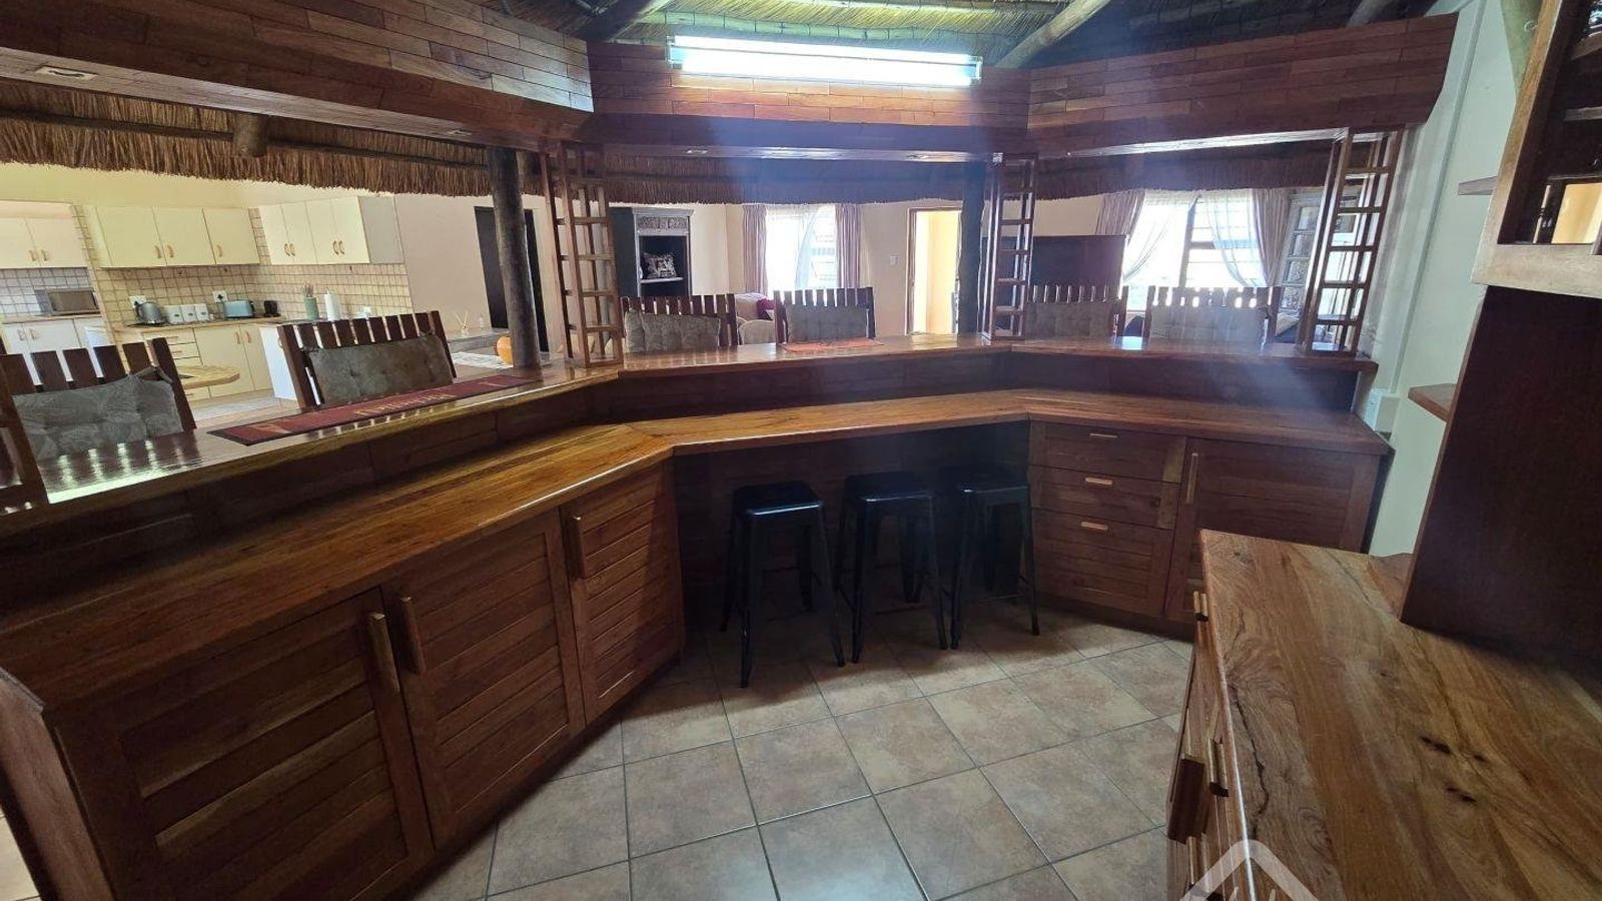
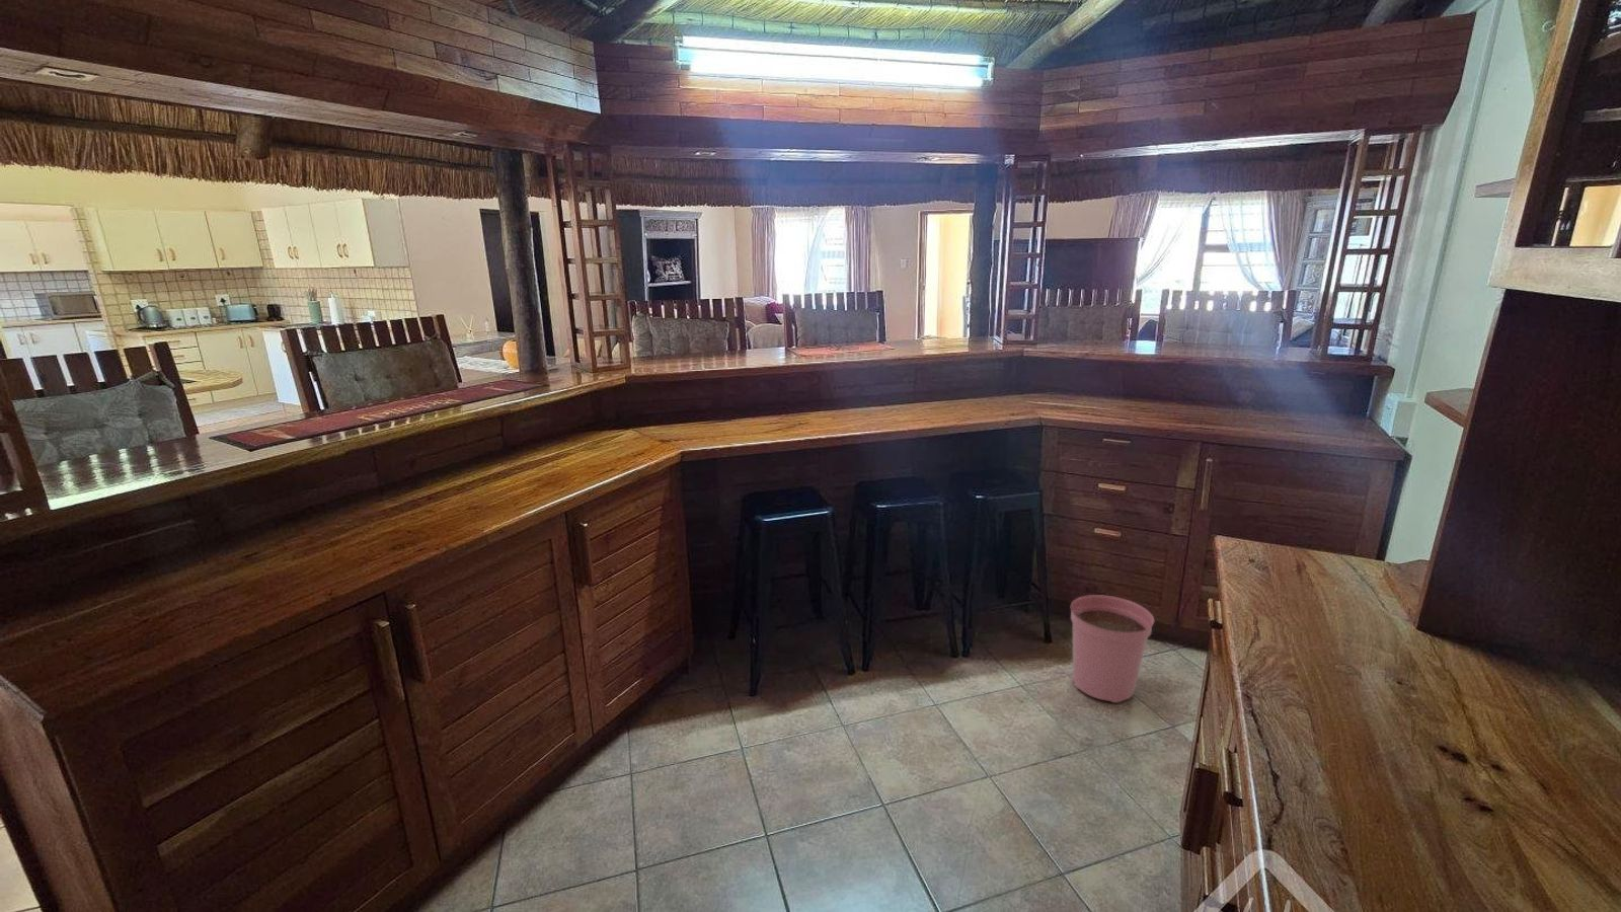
+ plant pot (1107, 649)
